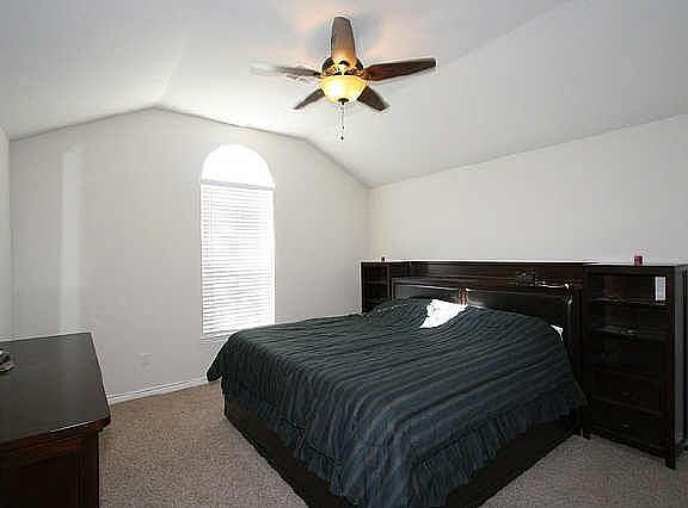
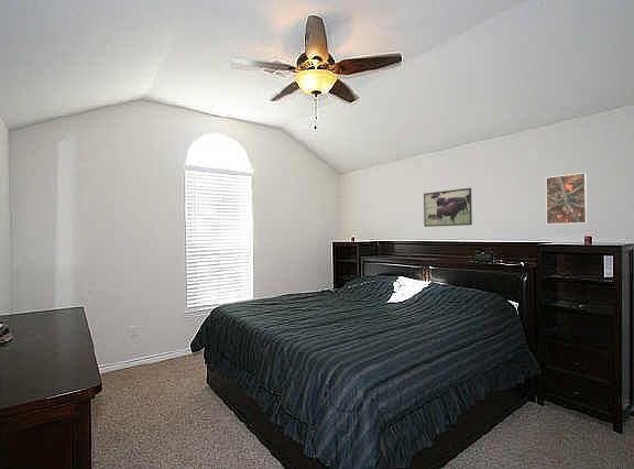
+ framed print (446, 208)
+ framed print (566, 199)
